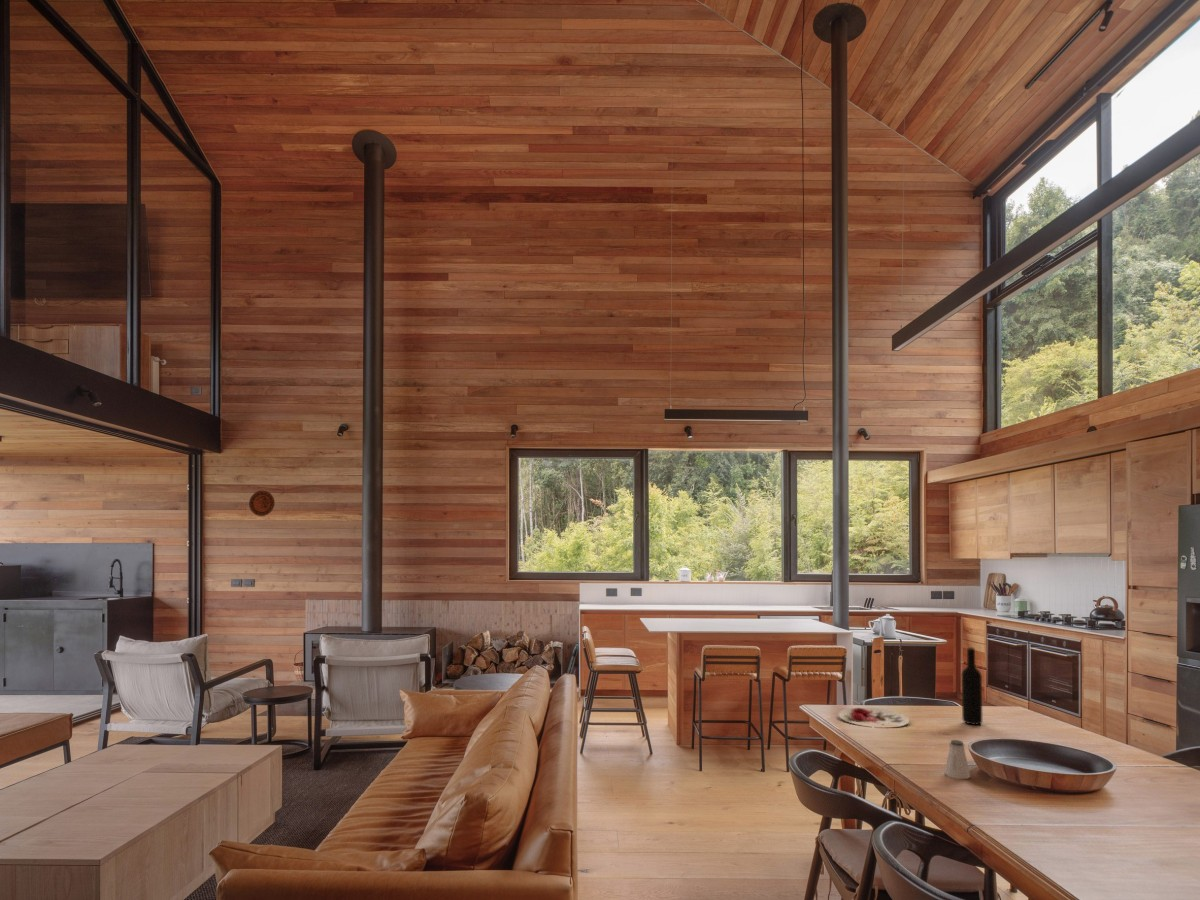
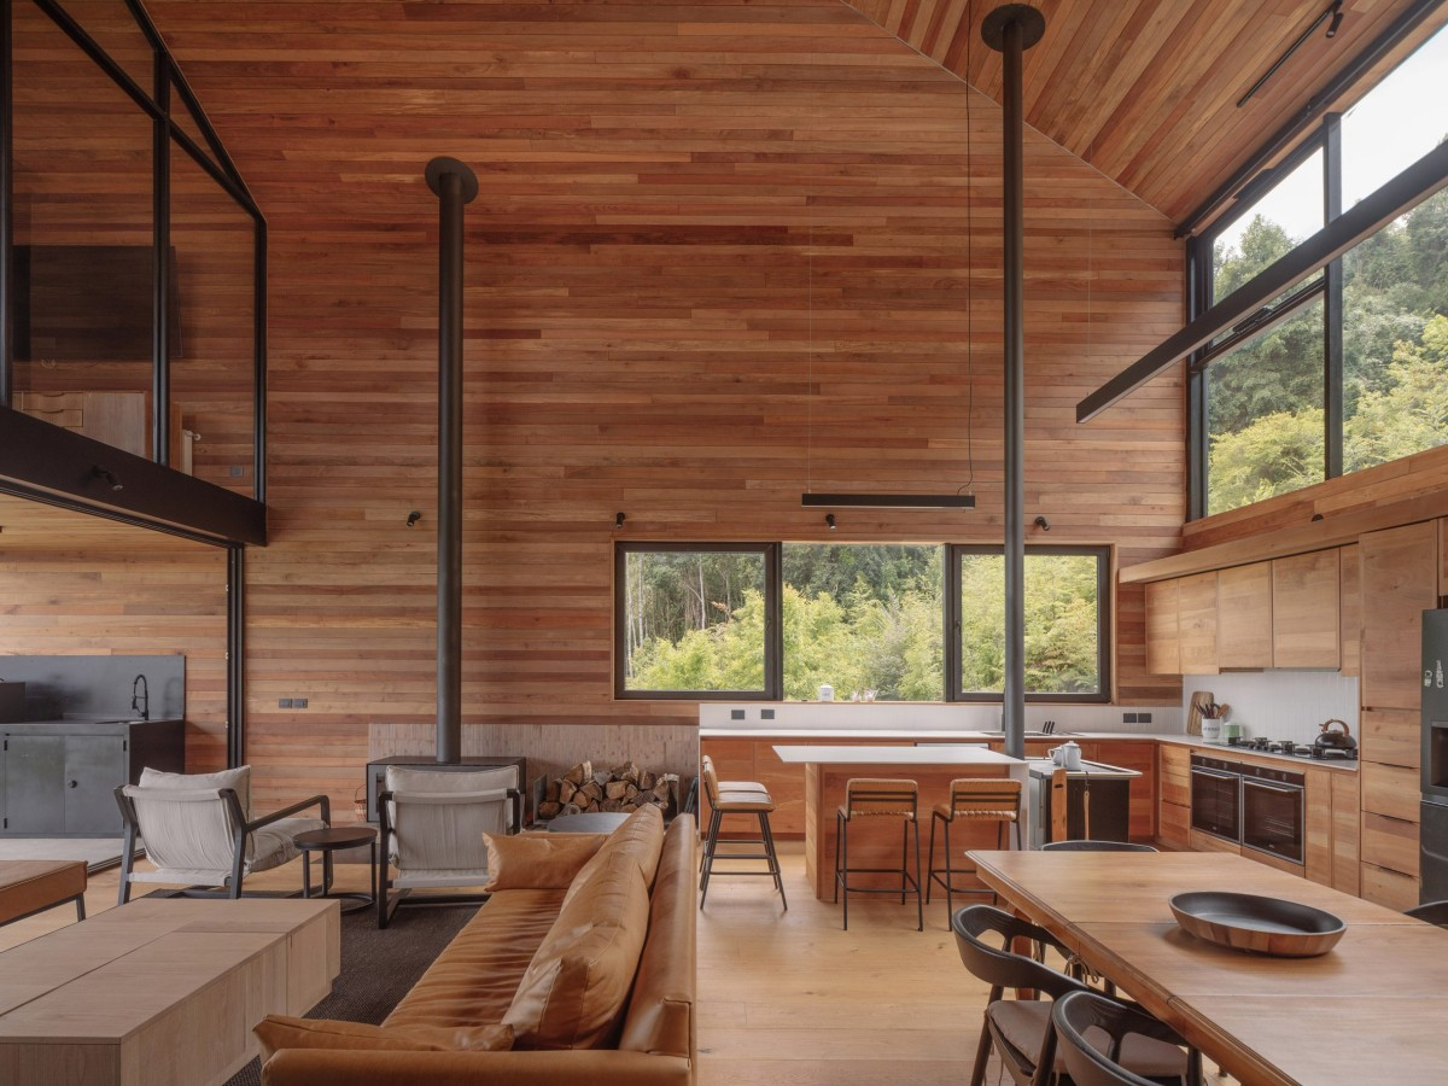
- saltshaker (957, 758)
- decorative plate (262, 503)
- plate (873, 716)
- wine bottle (971, 685)
